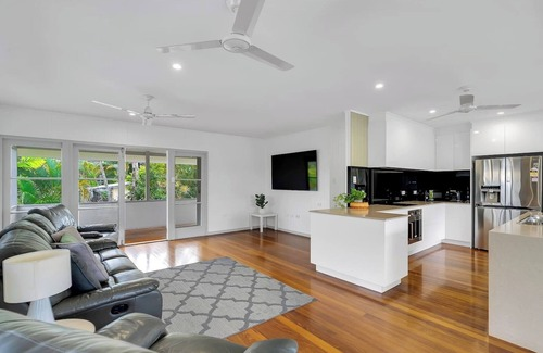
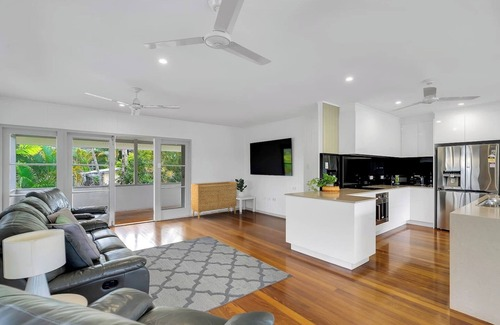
+ sideboard (214, 199)
